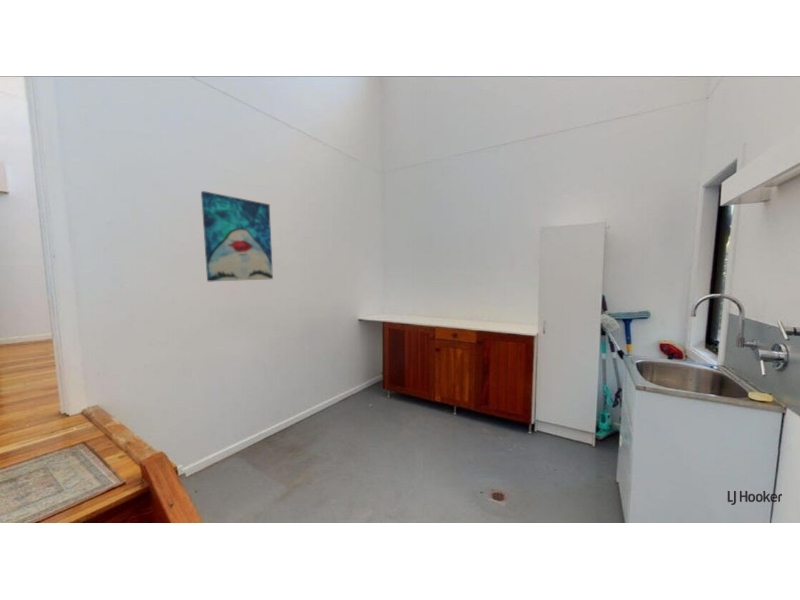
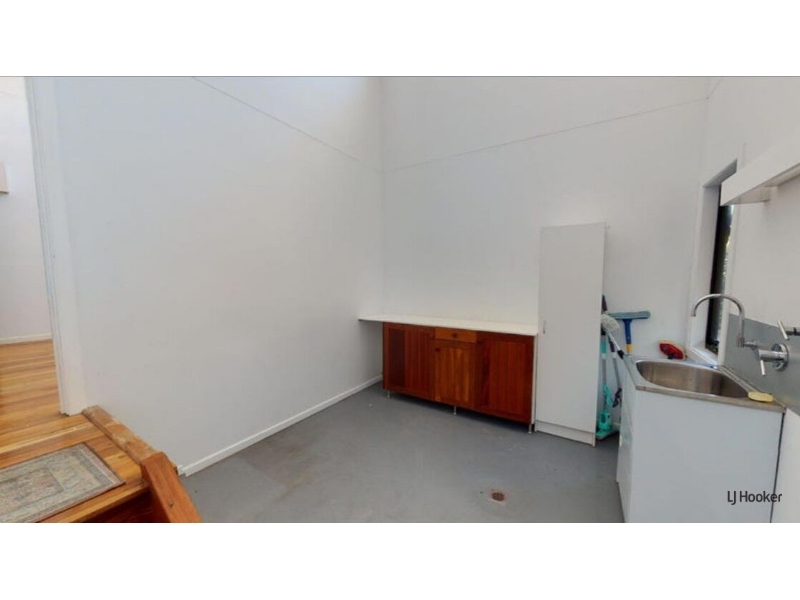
- wall art (240, 240)
